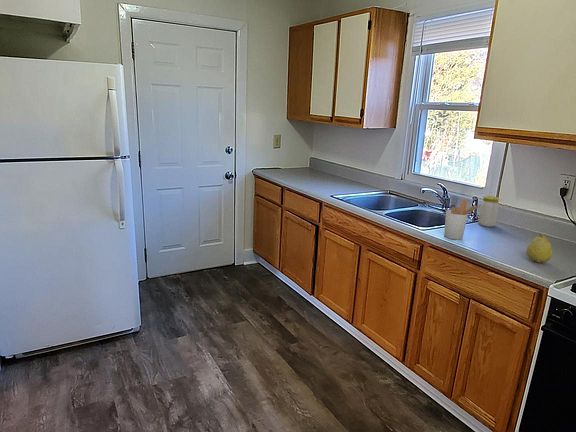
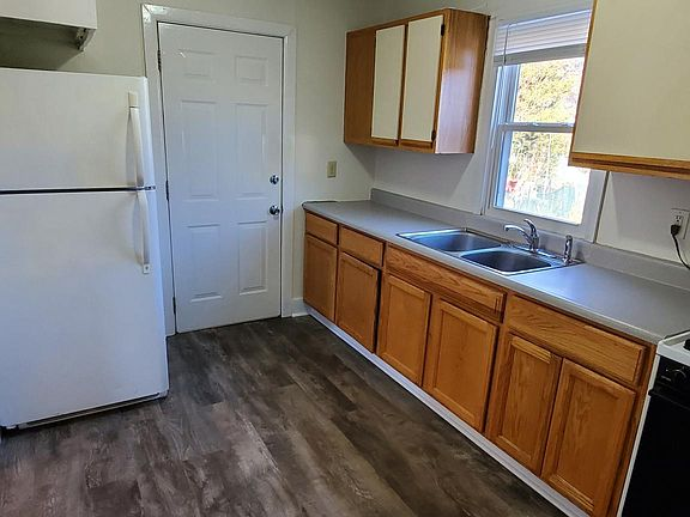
- fruit (540, 247)
- jar (488, 211)
- utensil holder (461, 219)
